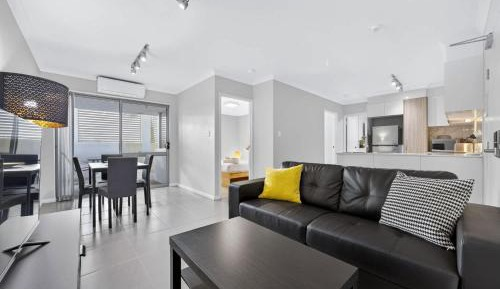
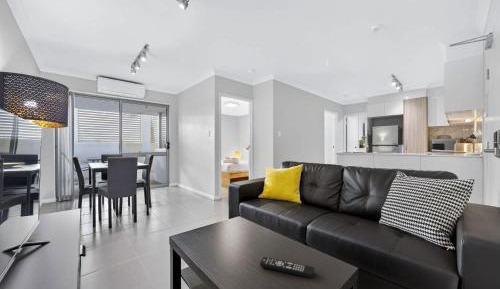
+ remote control (286, 267)
